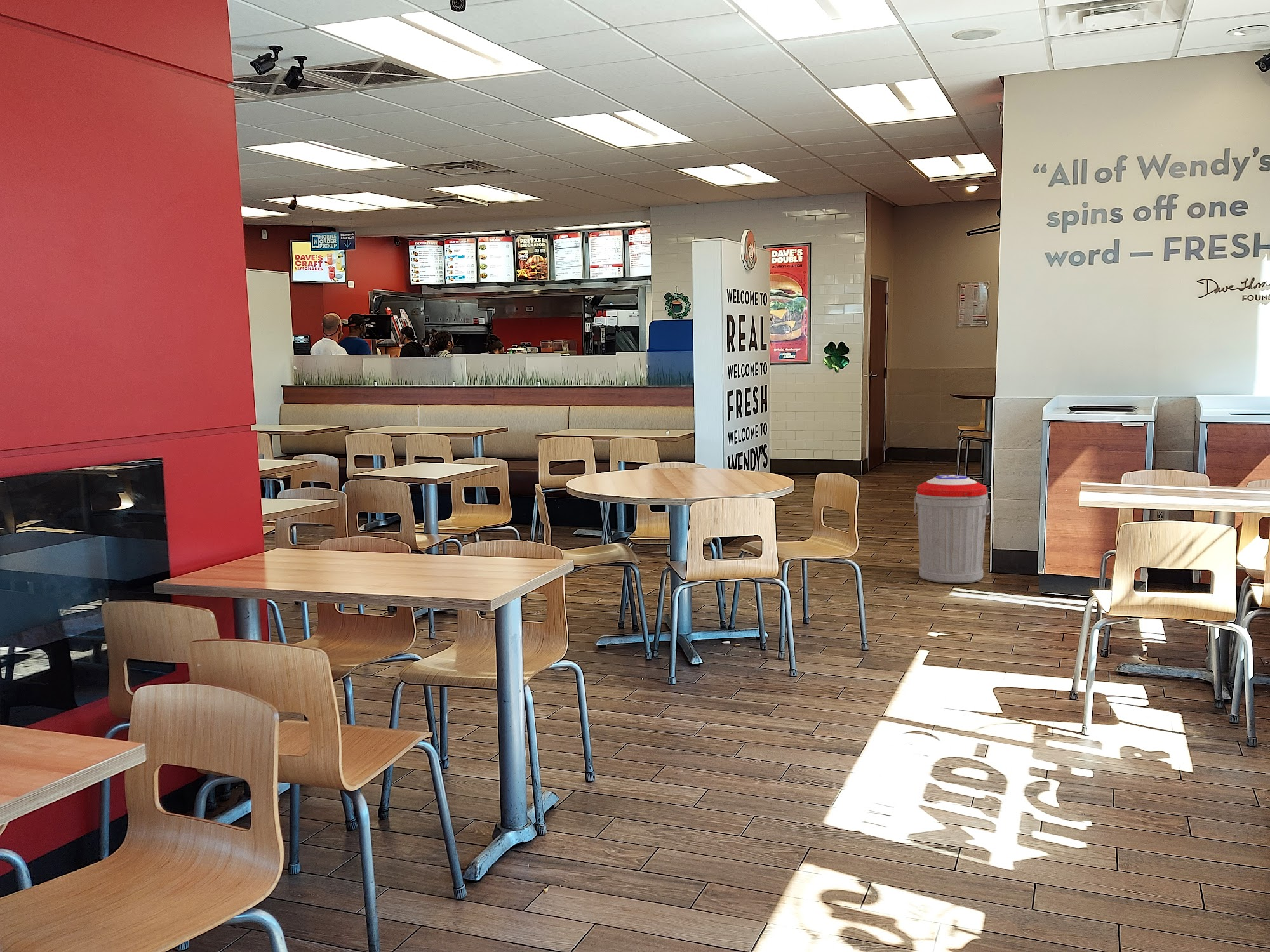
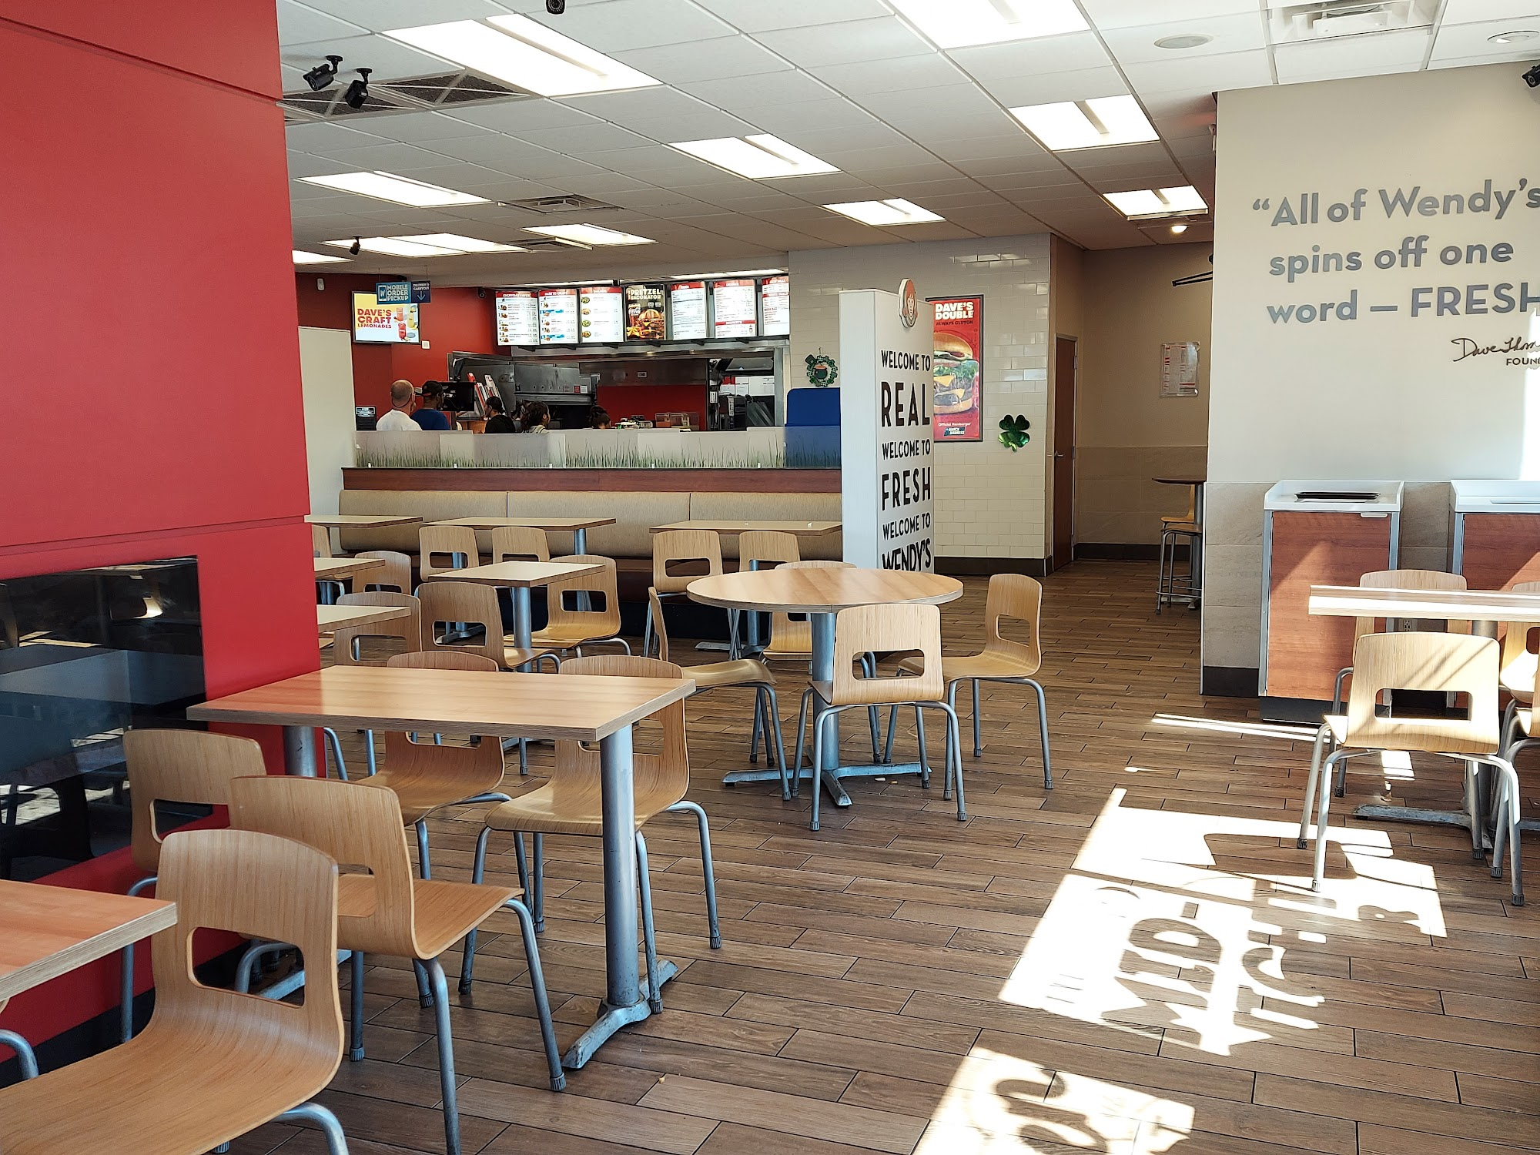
- trash can (951, 527)
